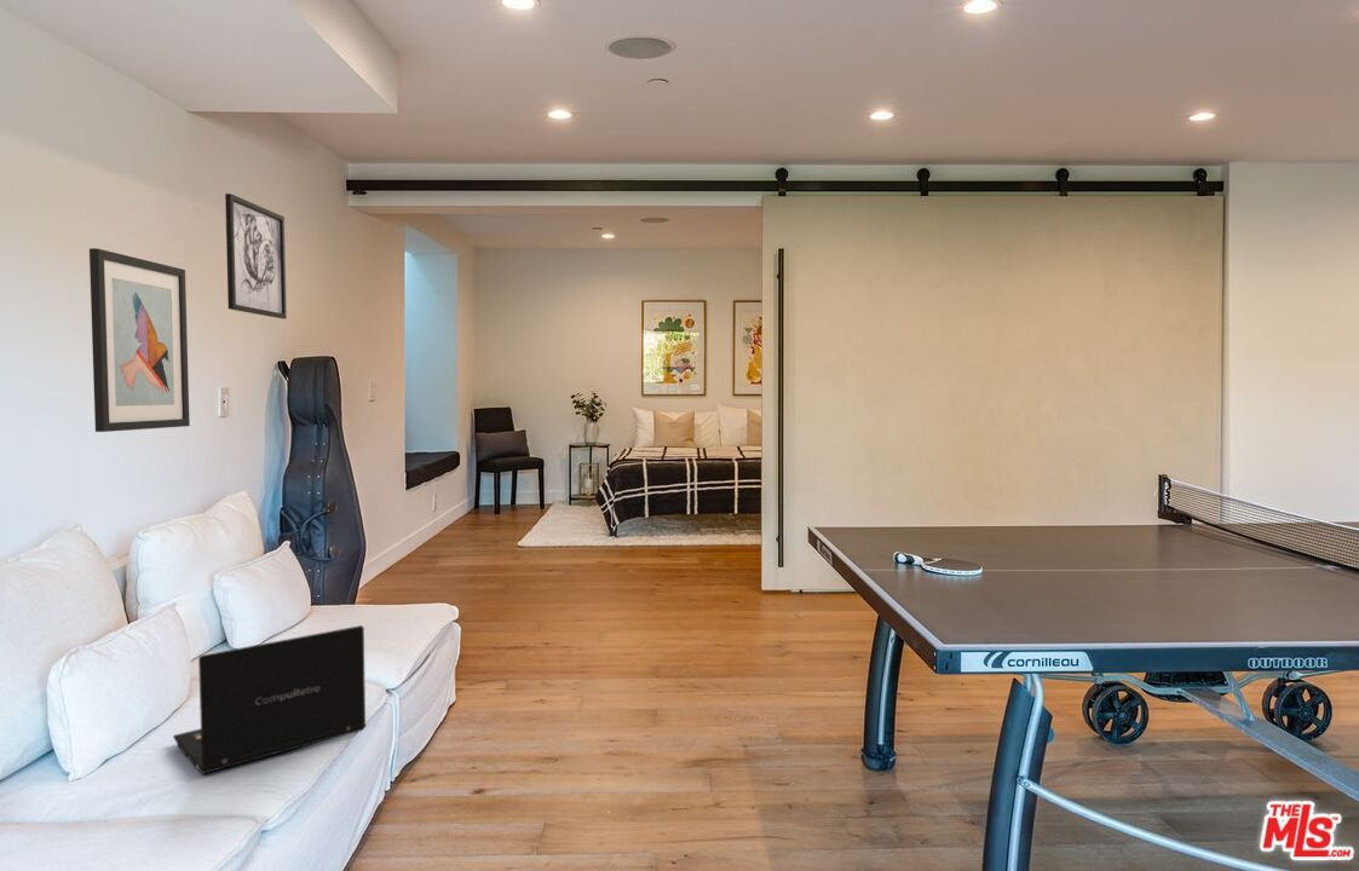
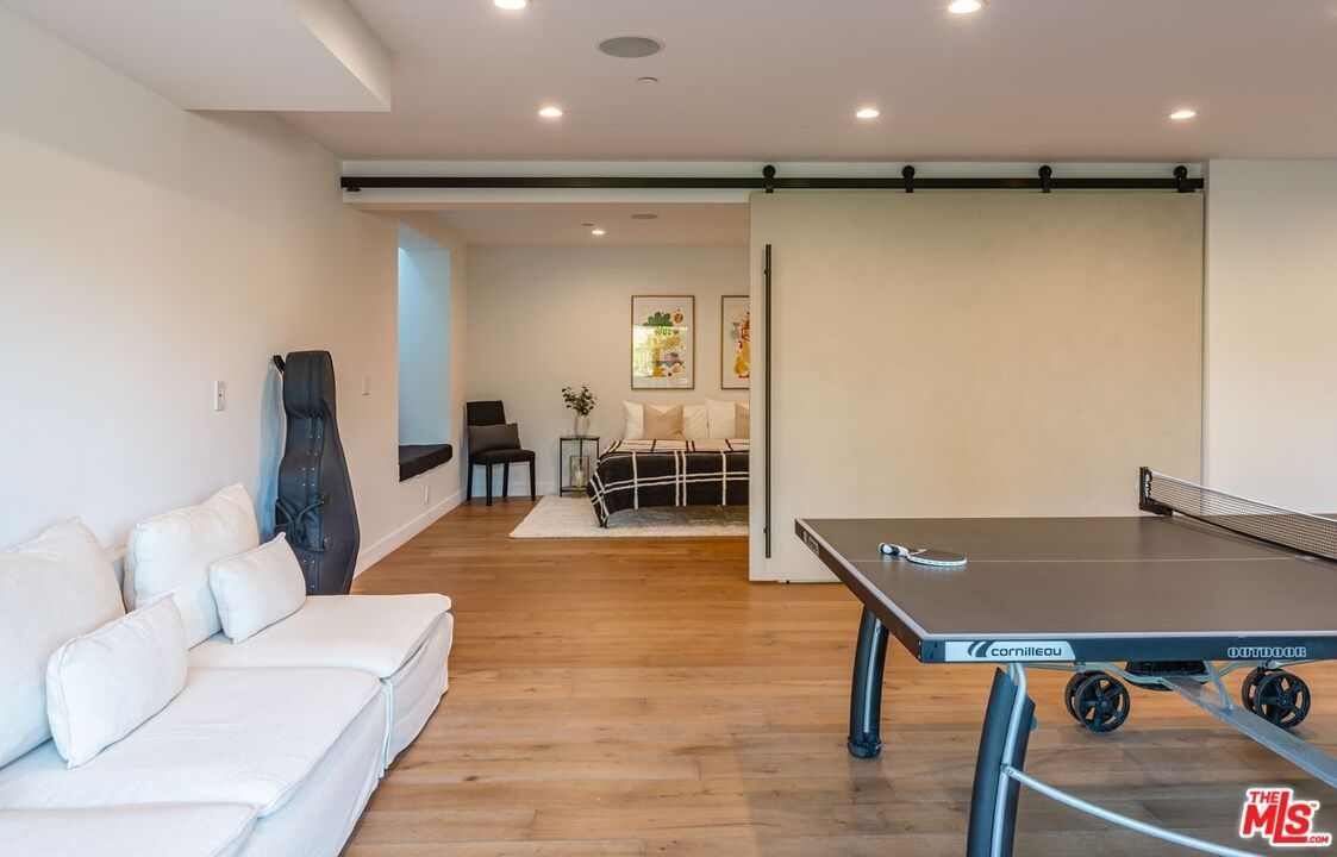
- wall art (143, 345)
- laptop (270, 683)
- wall art (258, 260)
